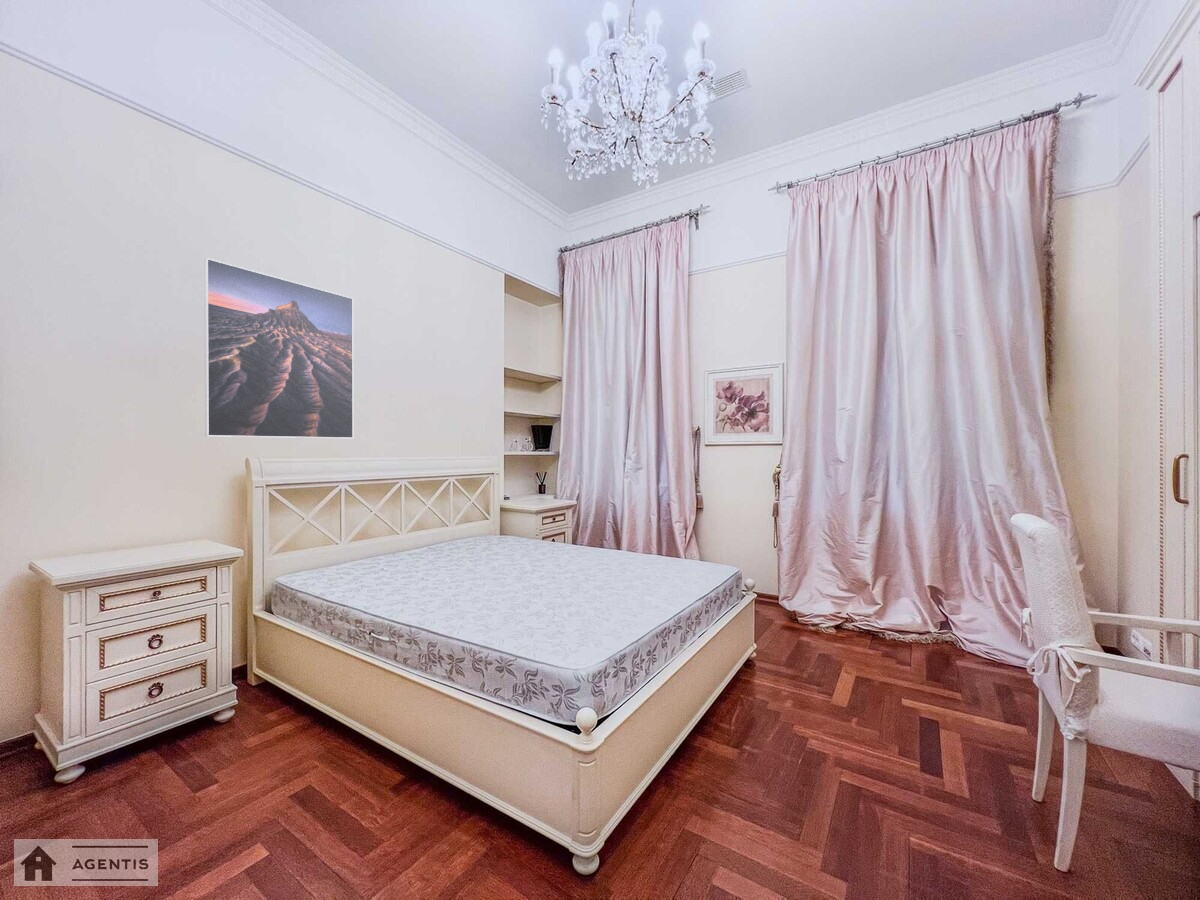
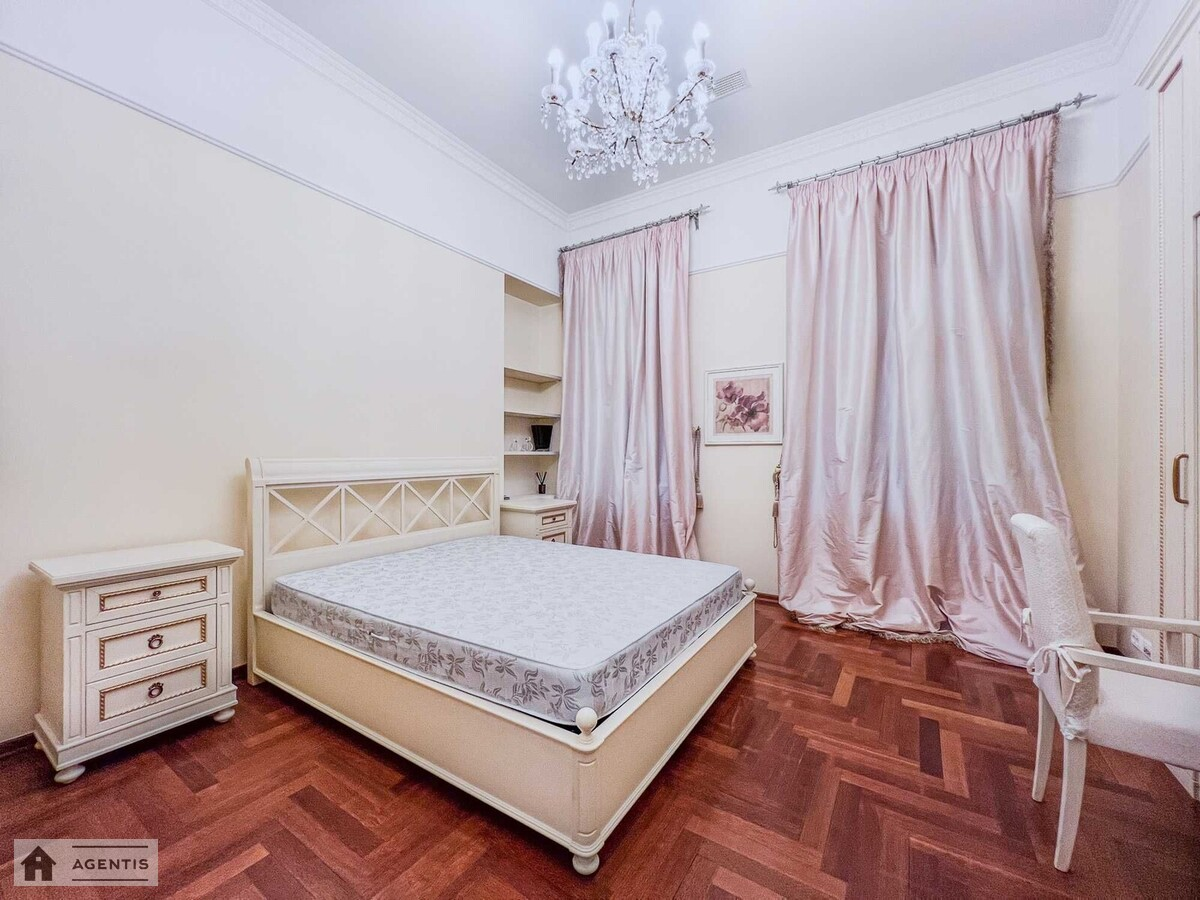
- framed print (287, 359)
